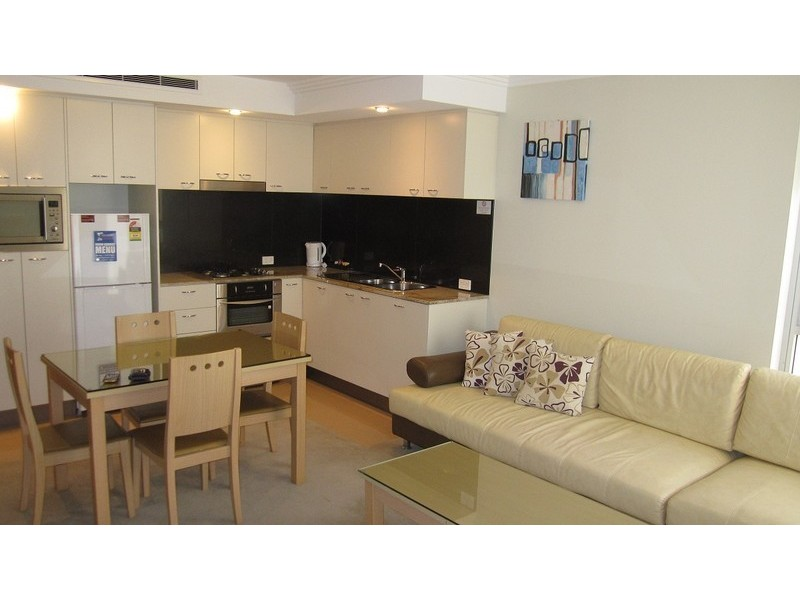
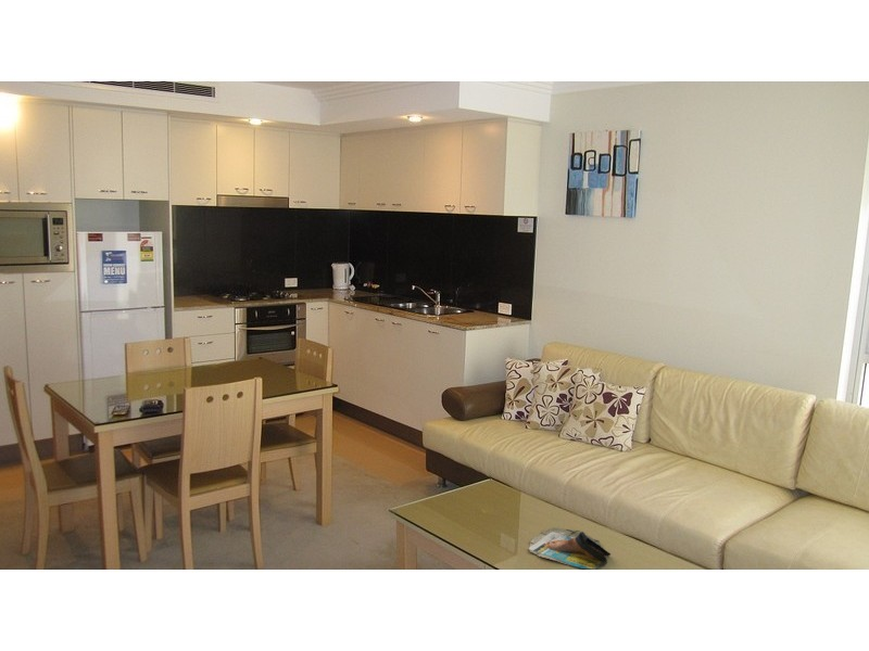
+ magazine (572, 537)
